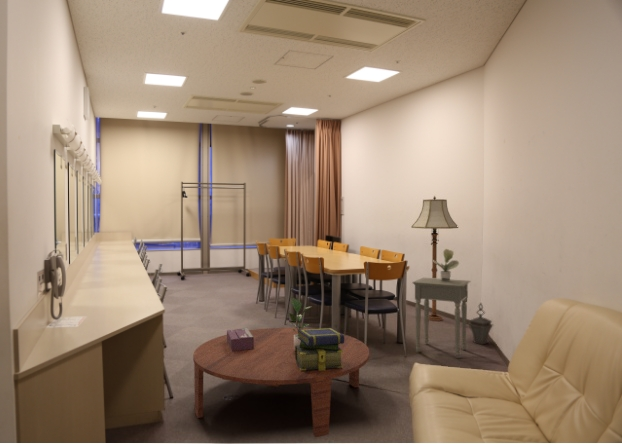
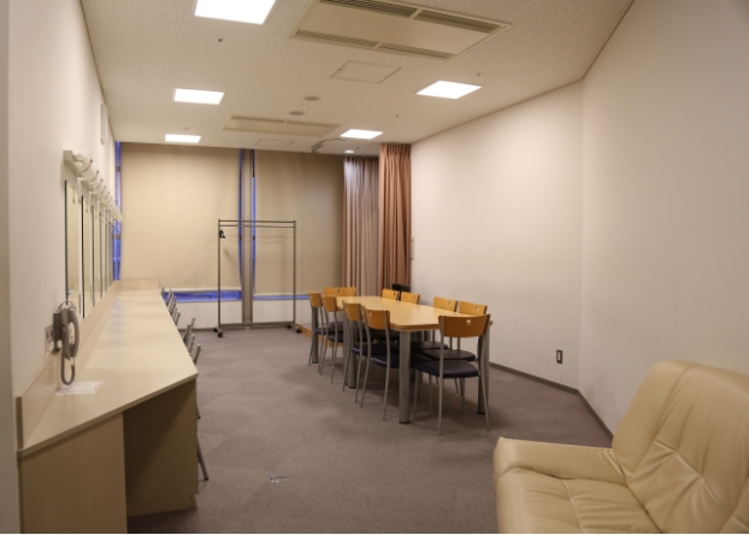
- side table (428, 316)
- floor lamp (434, 257)
- potted plant (445, 265)
- potted plant (299, 325)
- lantern (480, 322)
- coffee table (282, 374)
- stack of books (319, 347)
- tissue box (239, 338)
